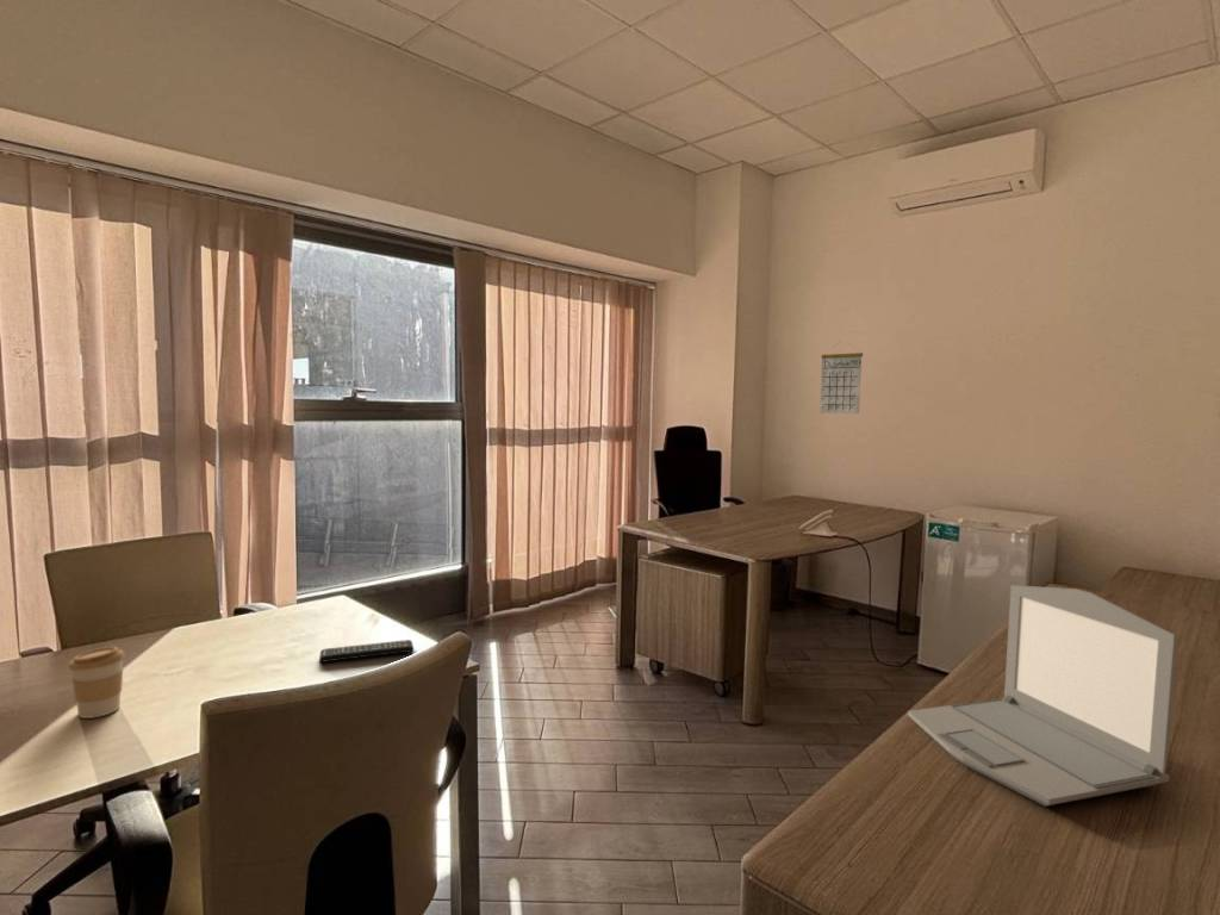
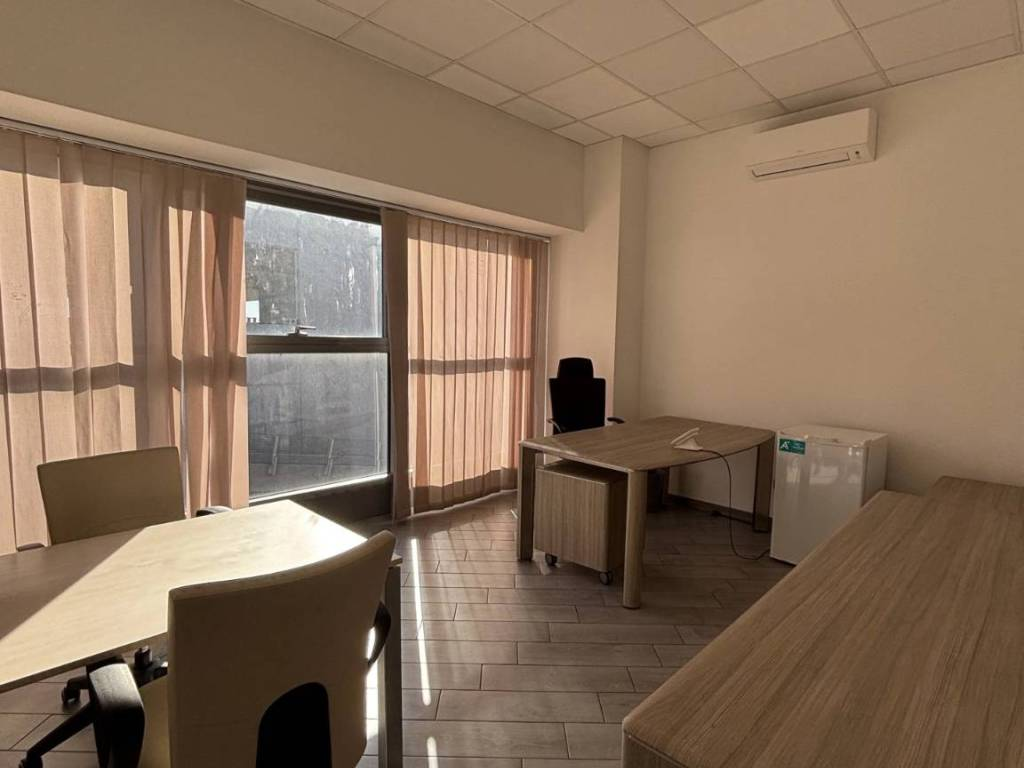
- remote control (367, 651)
- calendar (840, 376)
- coffee cup (98, 680)
- laptop (1023, 674)
